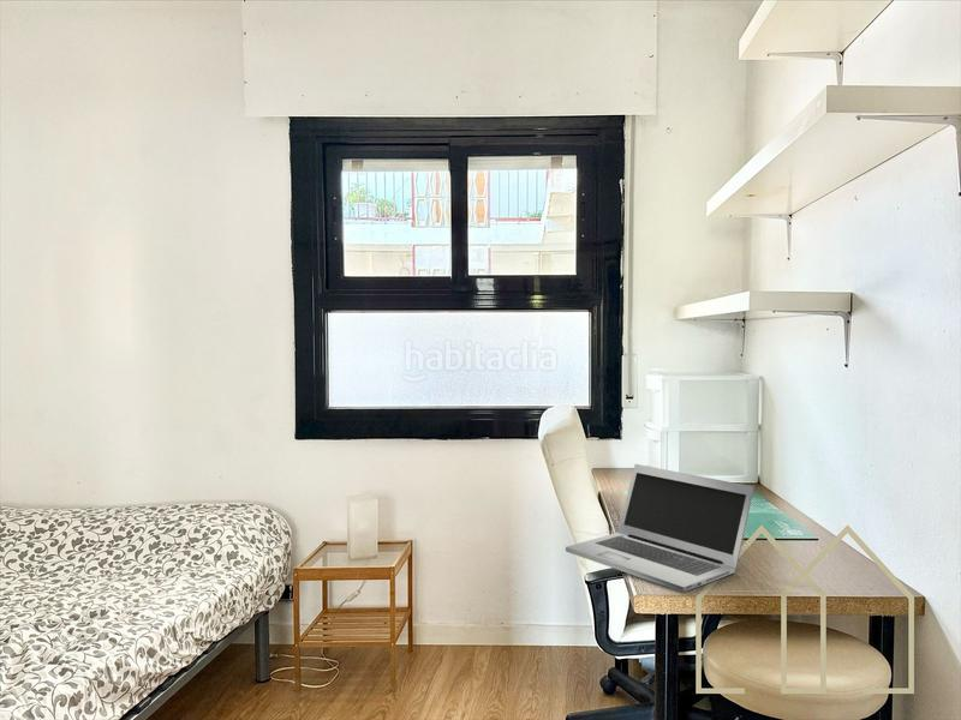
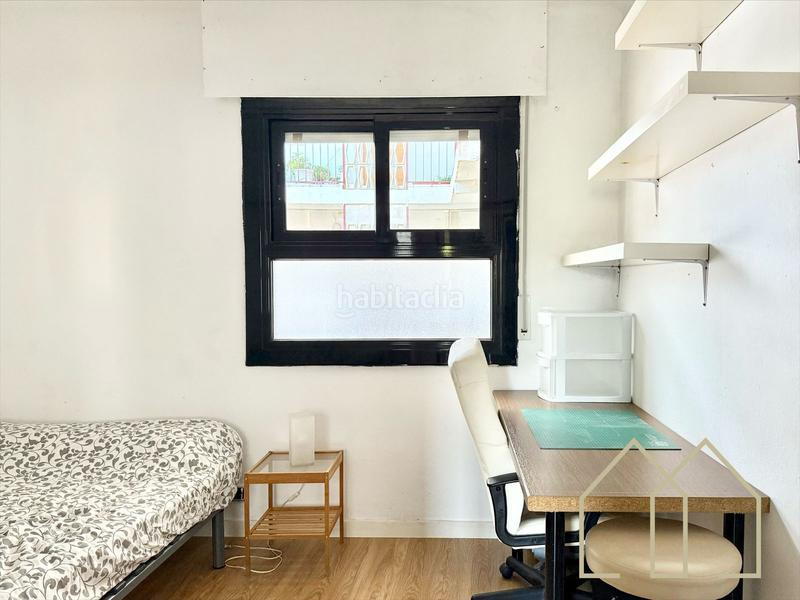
- laptop (656, 521)
